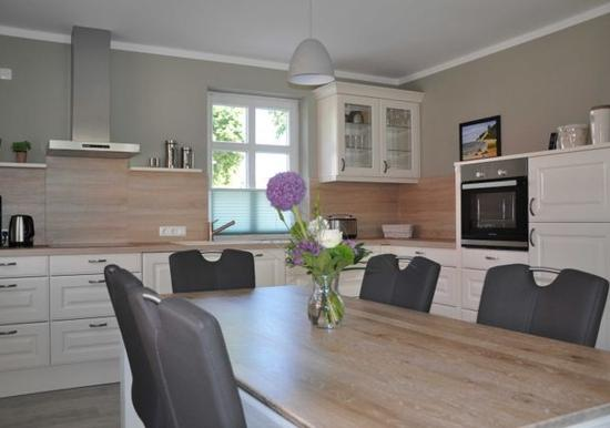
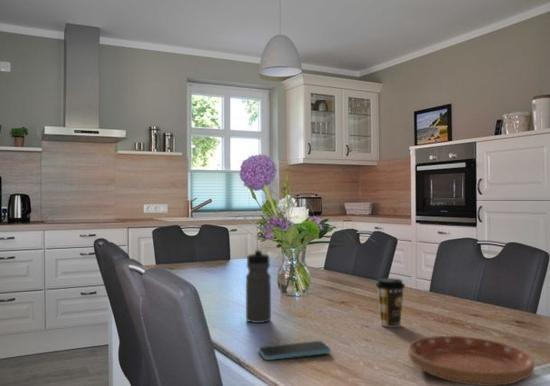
+ smartphone (294, 350)
+ coffee cup (390, 302)
+ saucer (468, 360)
+ water bottle (258, 284)
